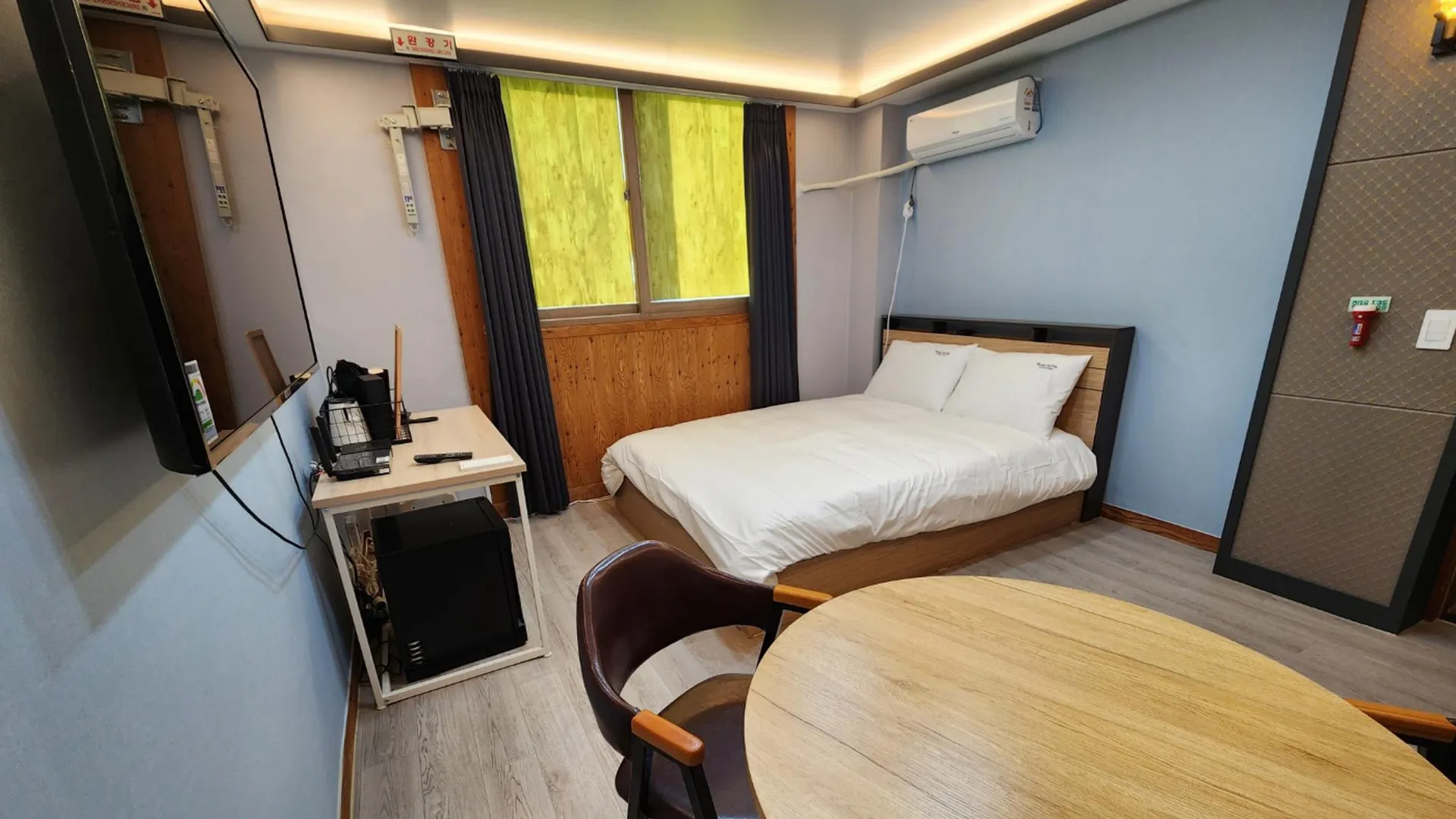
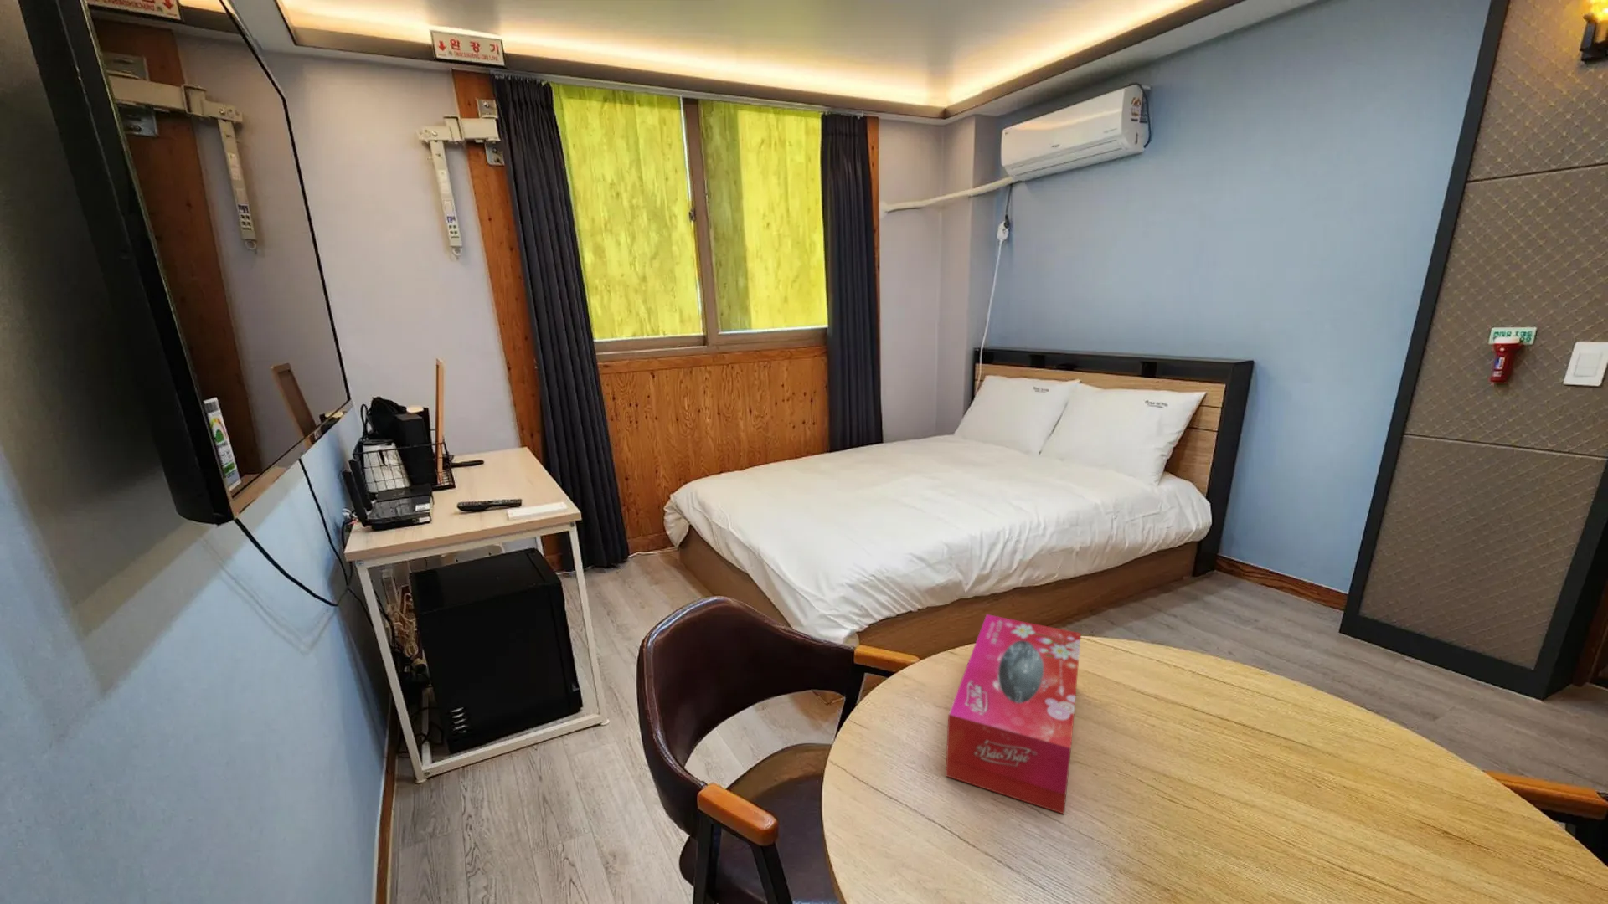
+ tissue box (1019, 698)
